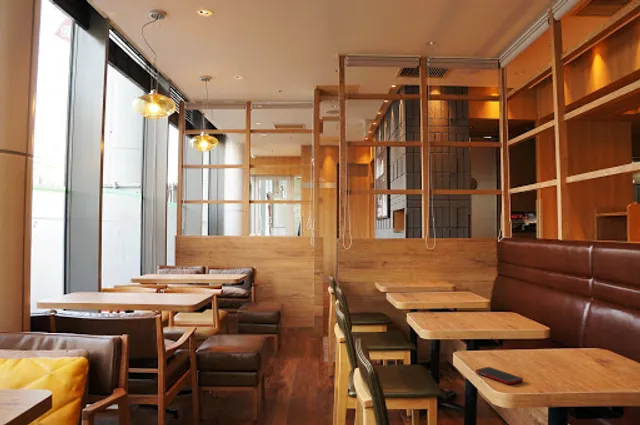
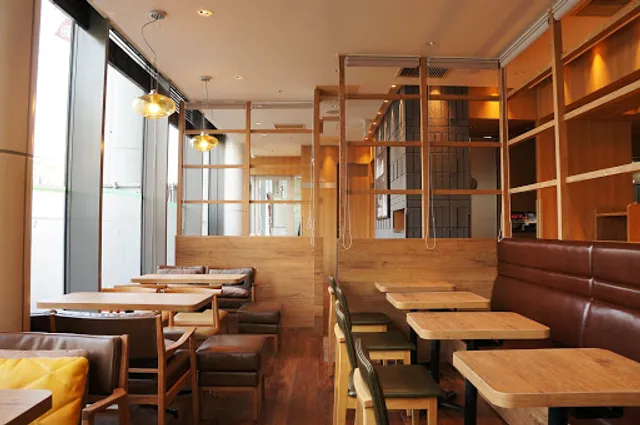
- cell phone (498, 375)
